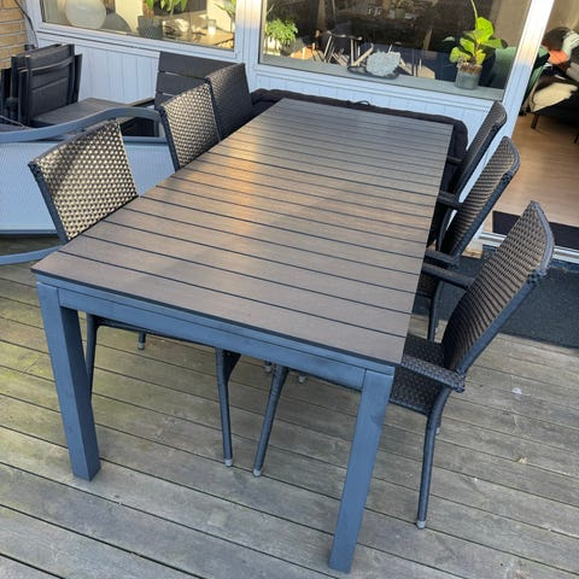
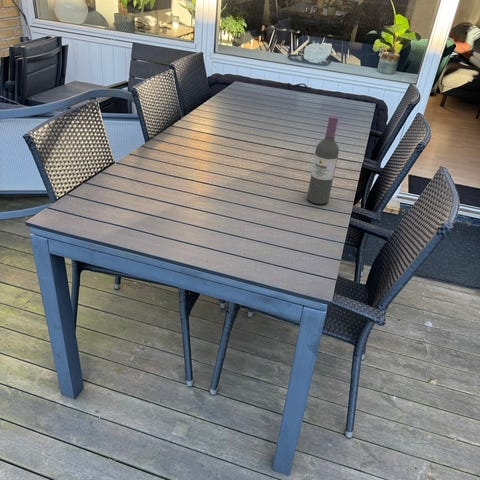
+ wine bottle (325, 160)
